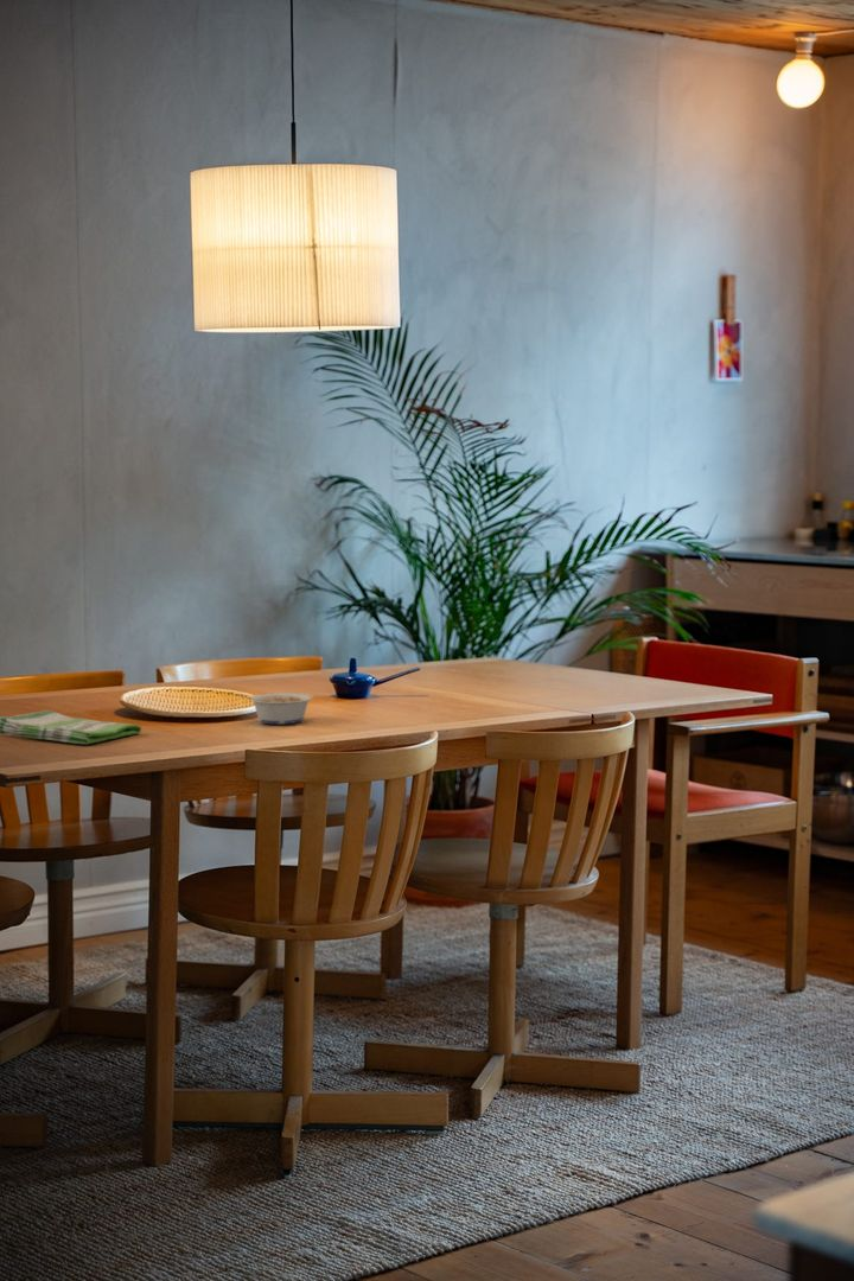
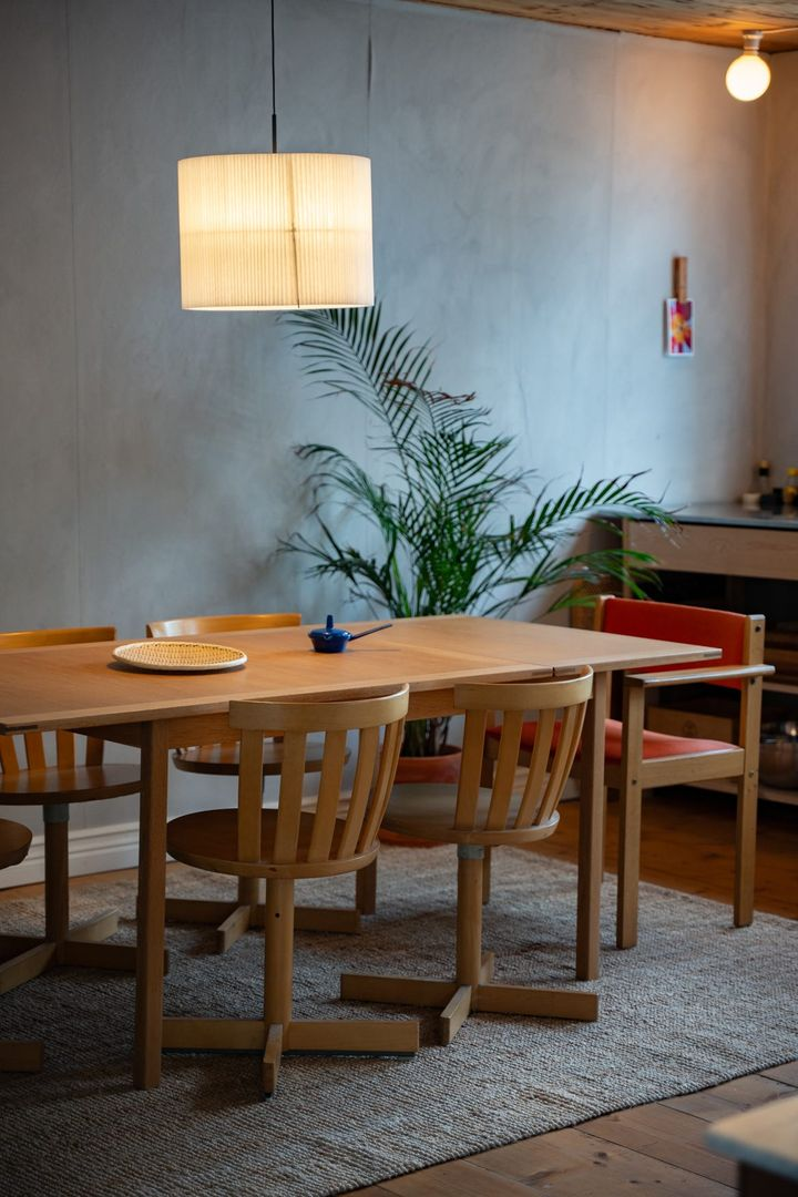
- dish towel (69, 725)
- legume (279, 707)
